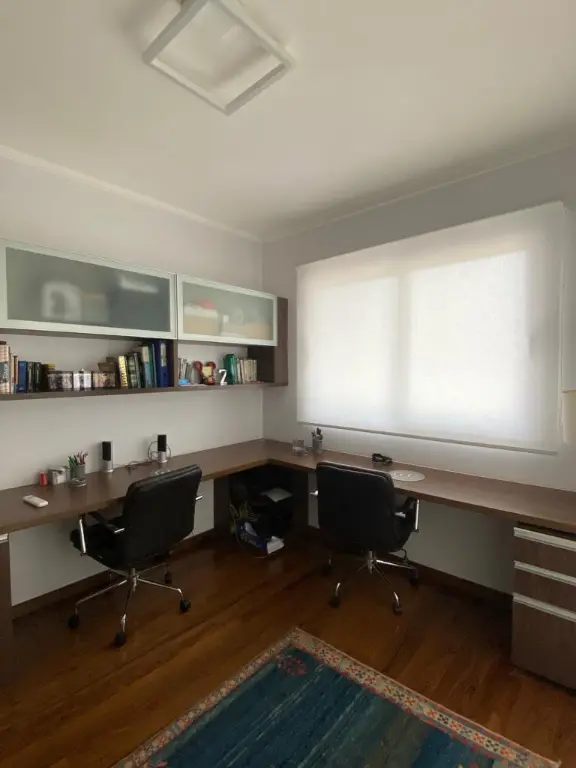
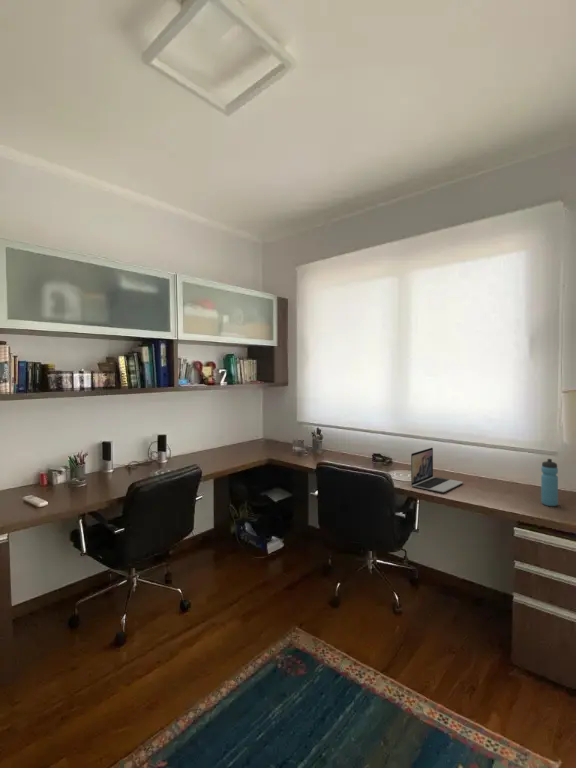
+ laptop (432, 468)
+ water bottle (549, 481)
